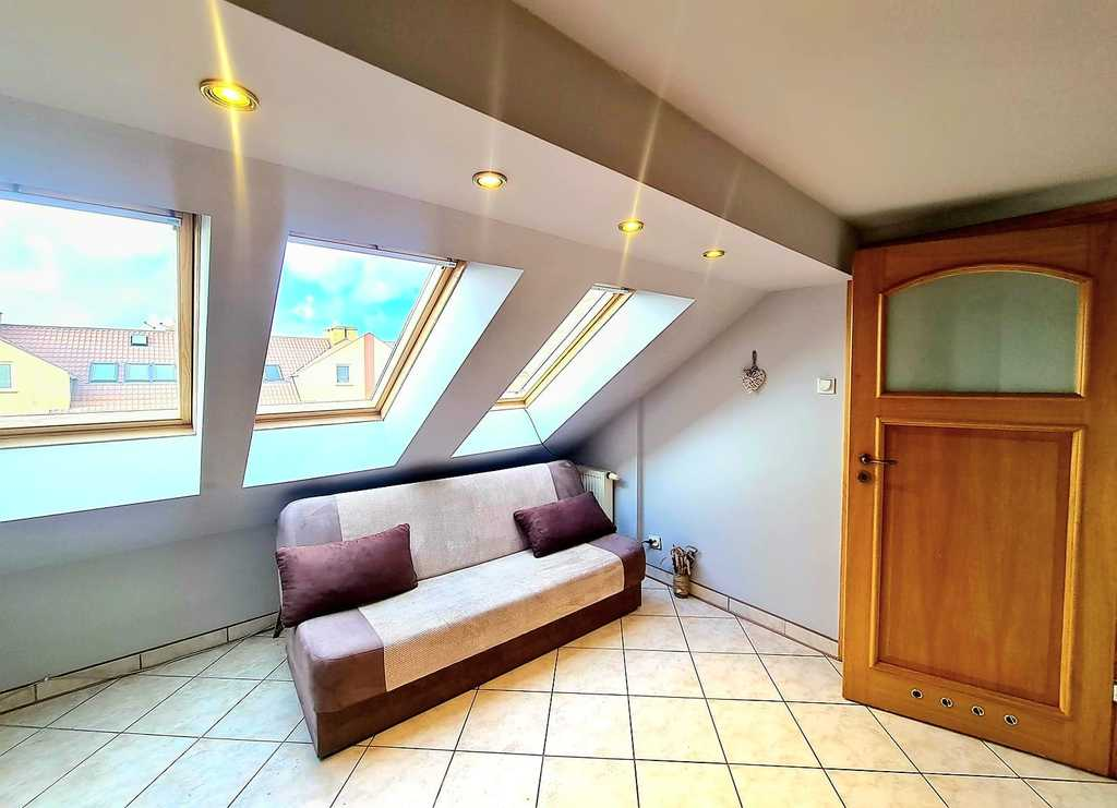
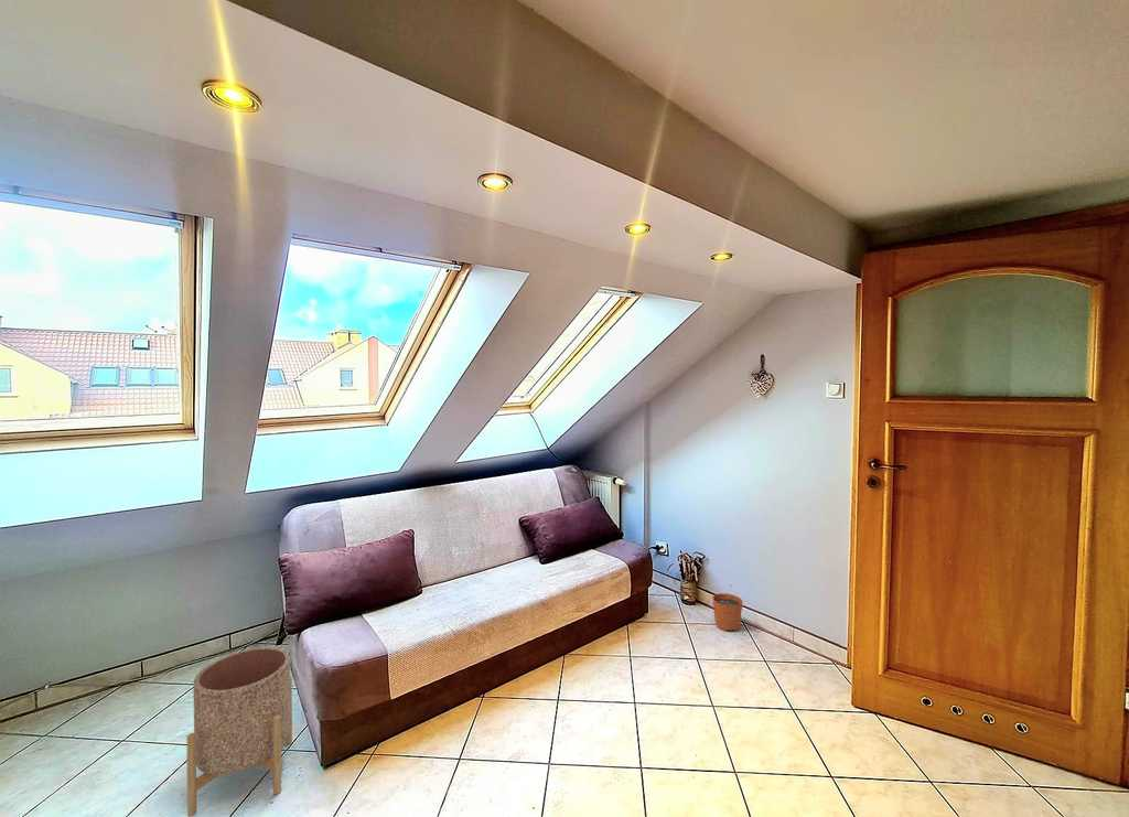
+ plant pot (727, 605)
+ planter (244, 721)
